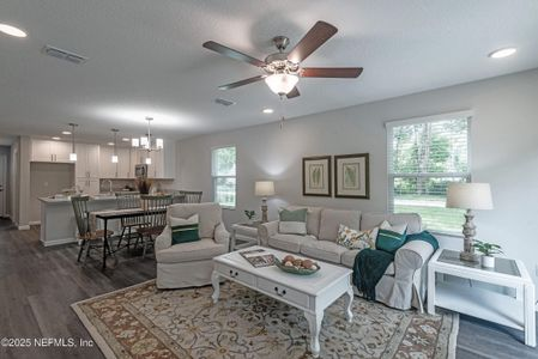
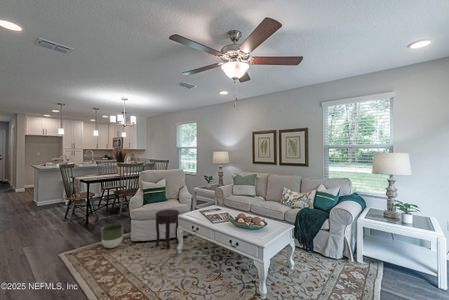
+ side table (167, 228)
+ planter (112, 236)
